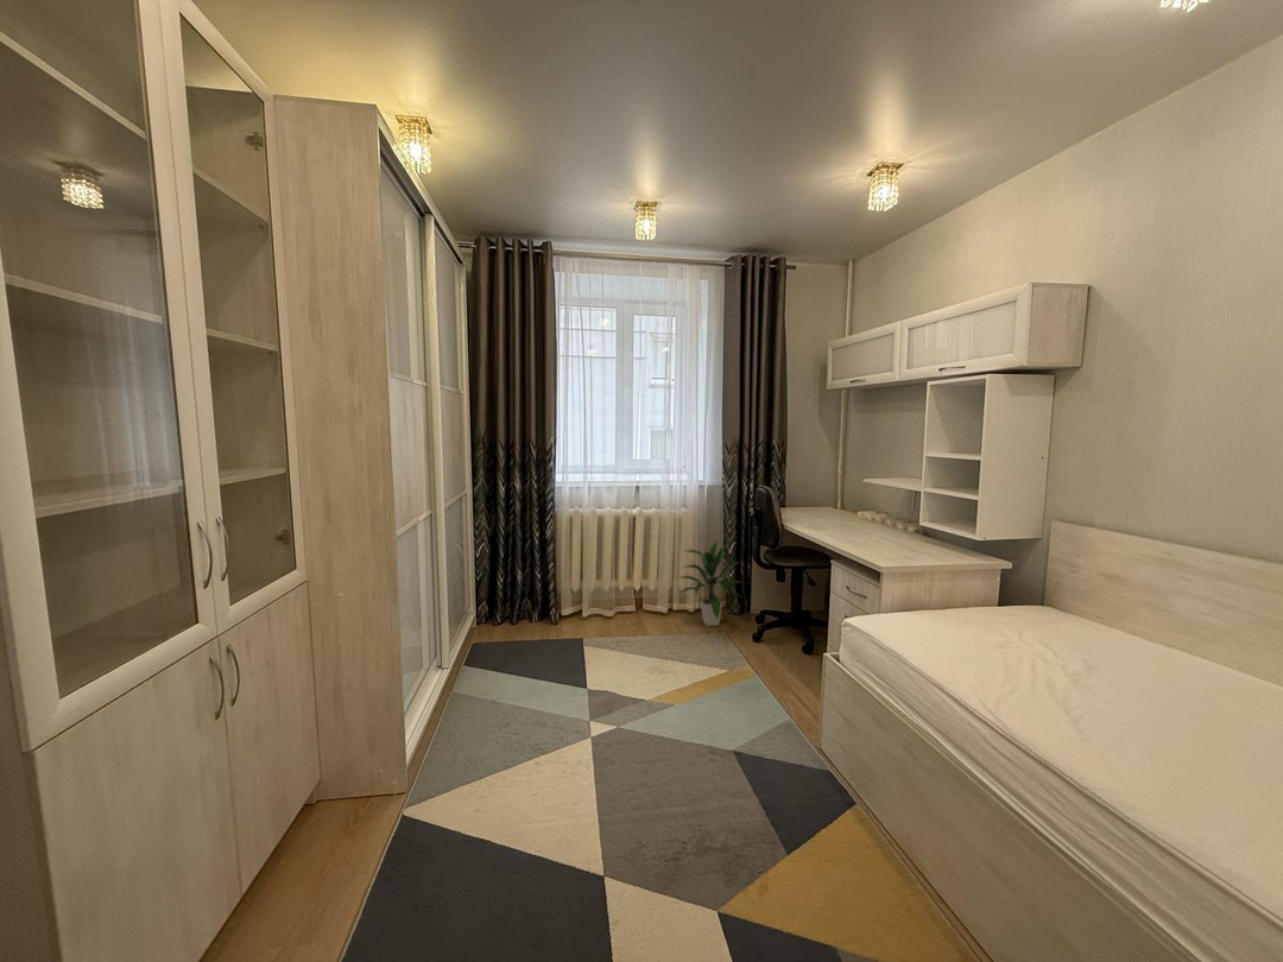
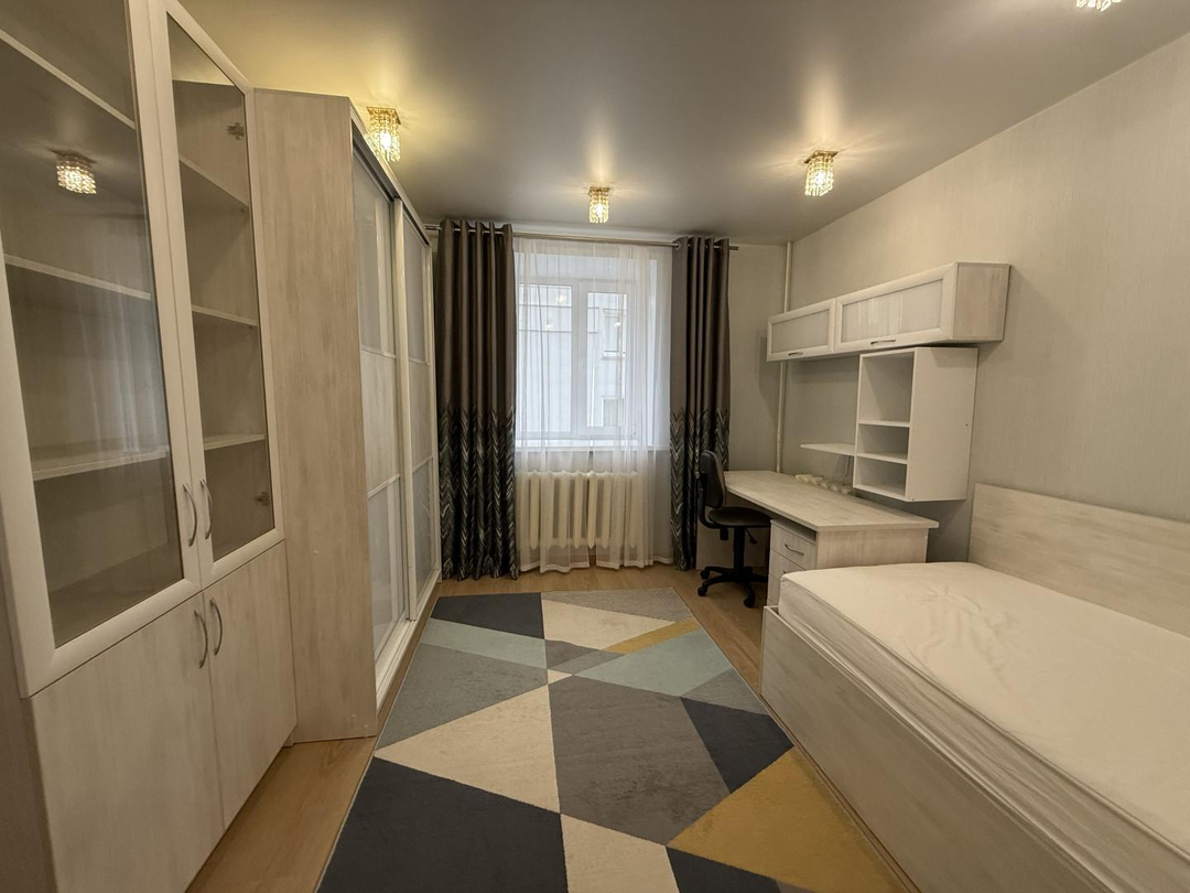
- indoor plant (710, 582)
